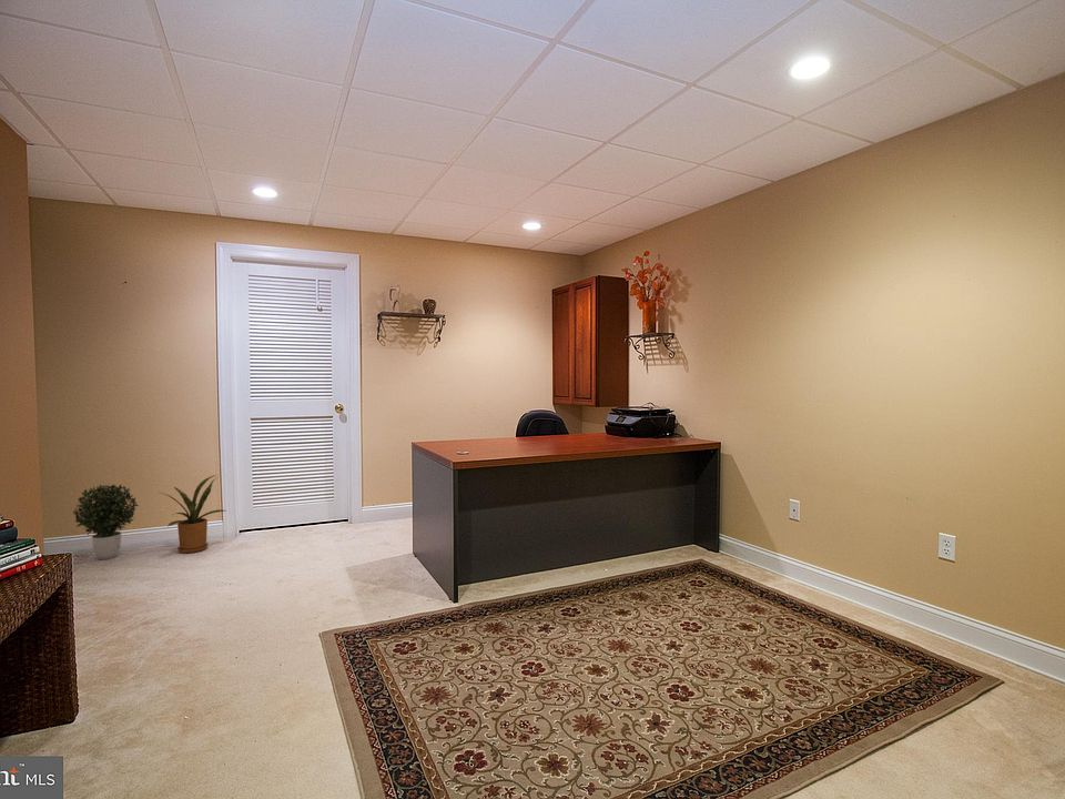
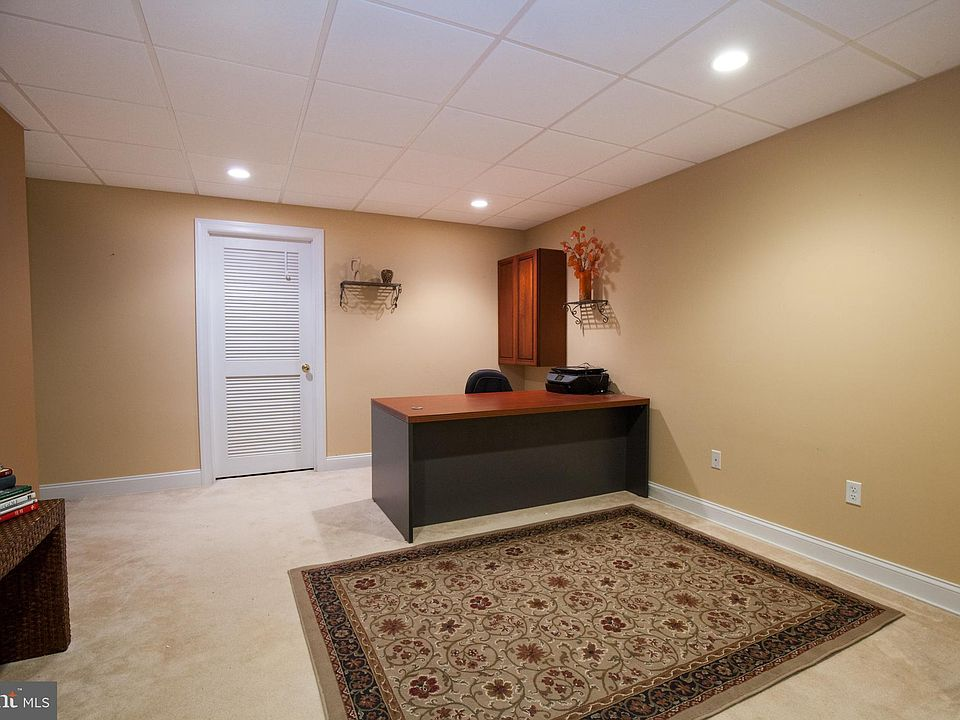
- house plant (191, 513)
- potted plant (106, 520)
